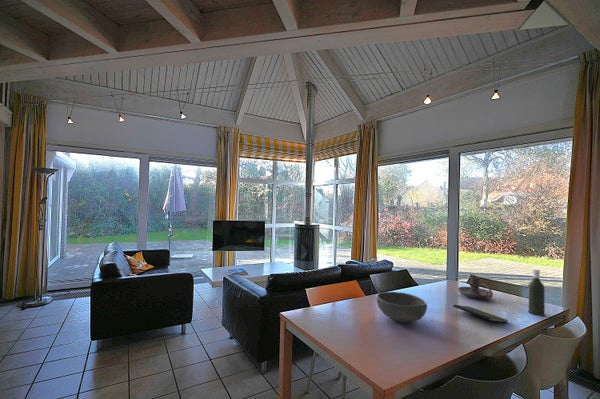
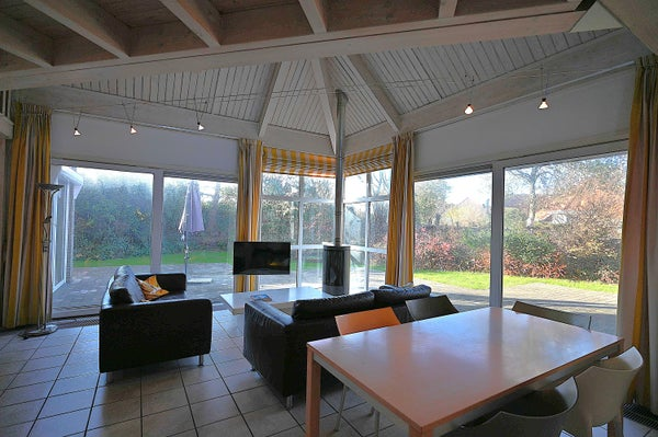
- bowl (400, 308)
- candle holder (477, 287)
- notepad (479, 313)
- bottle (536, 291)
